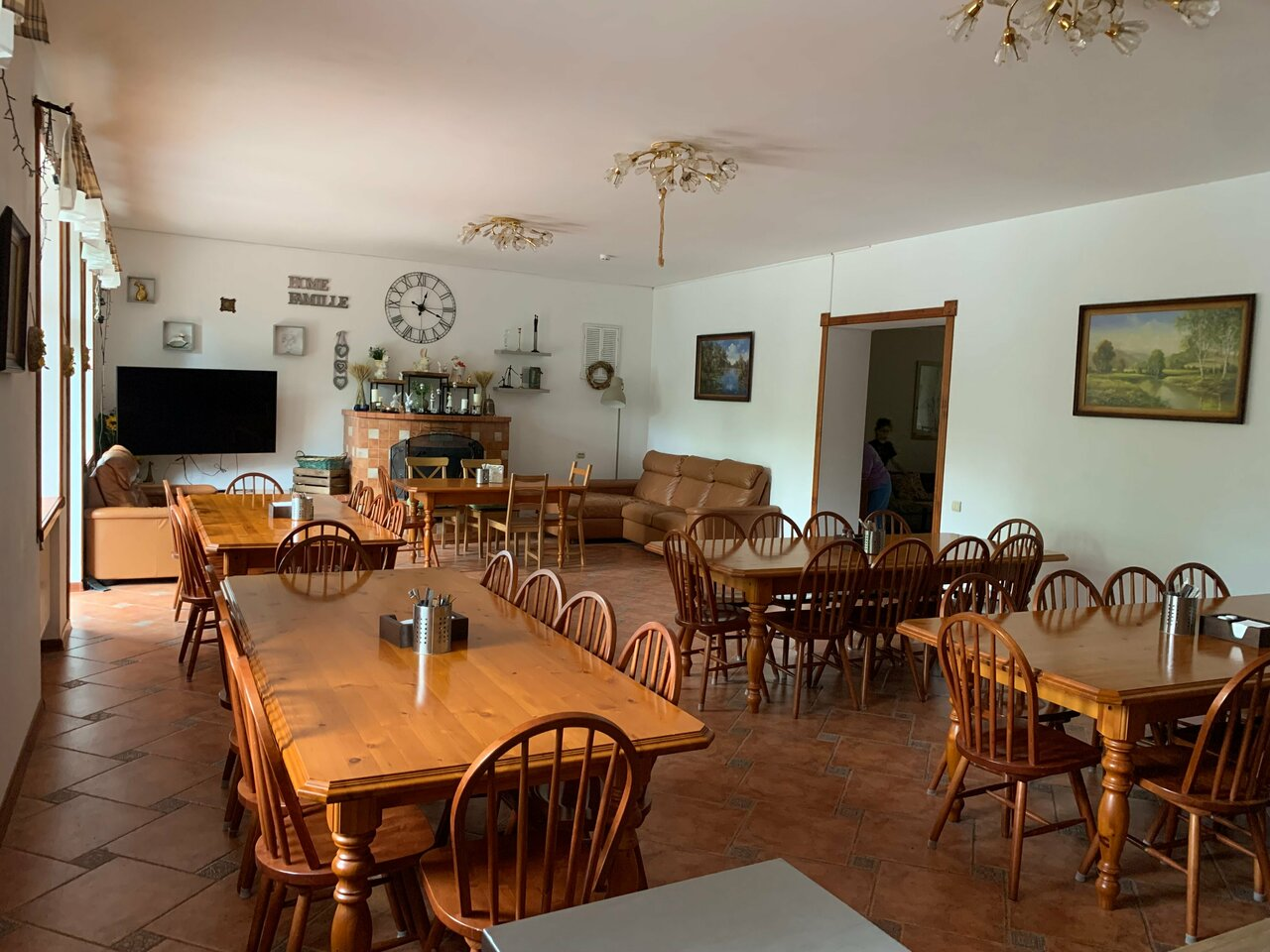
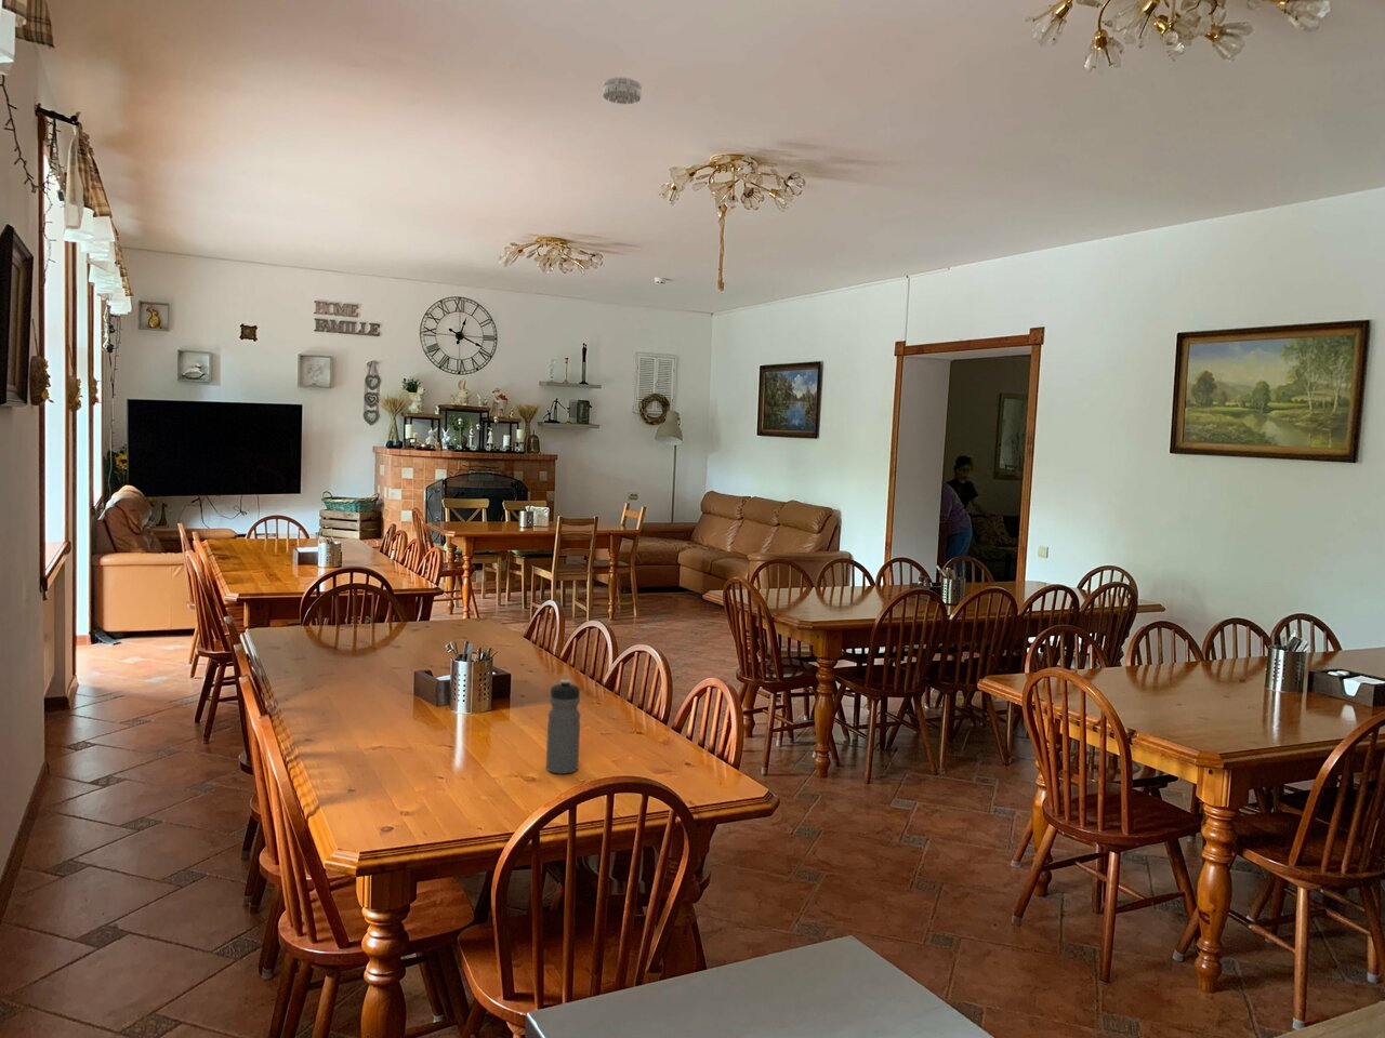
+ water bottle (564, 724)
+ smoke detector (623, 89)
